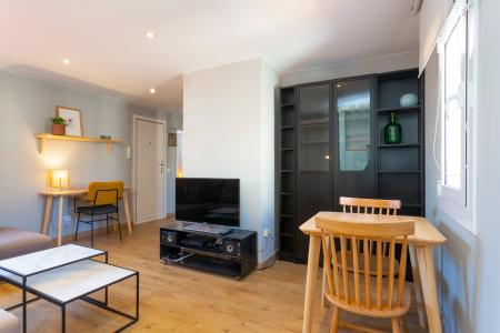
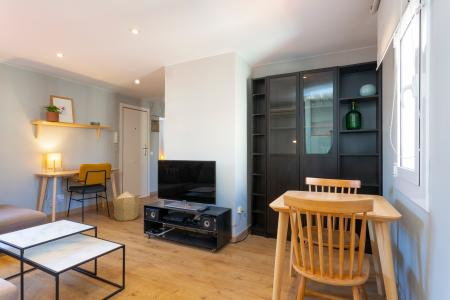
+ pouf (126, 204)
